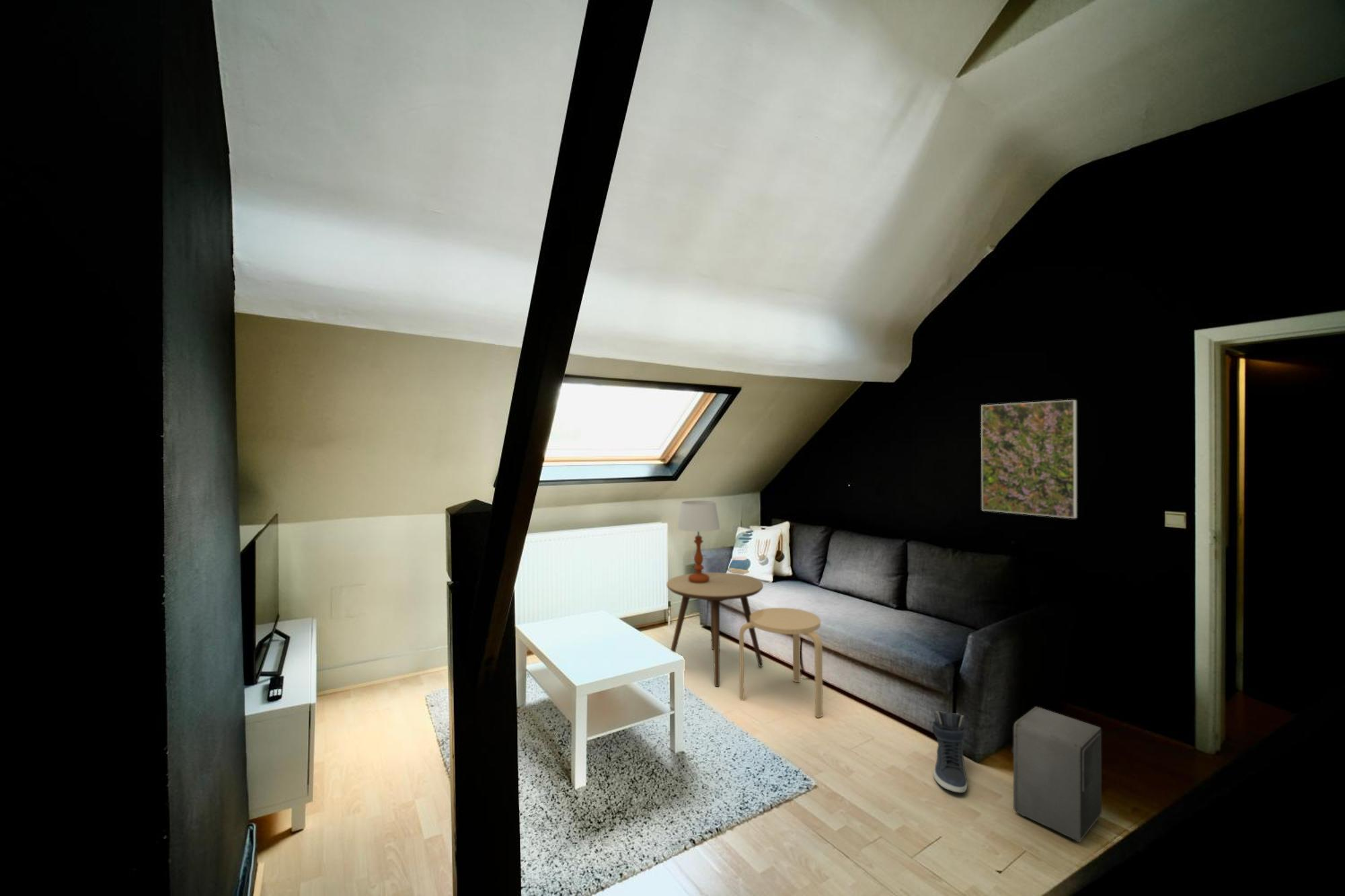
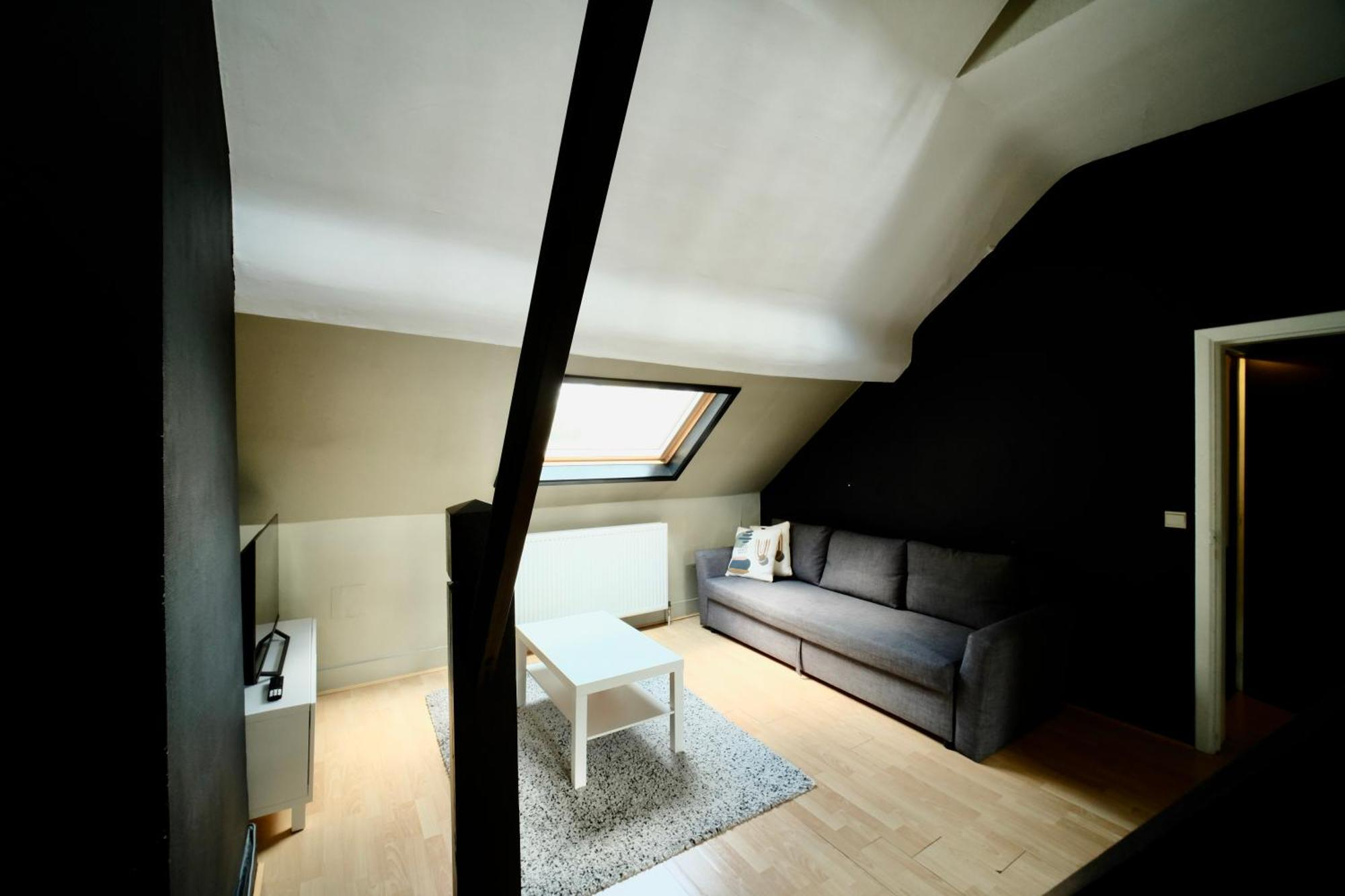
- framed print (1026, 458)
- sneaker (951, 745)
- side table (715, 624)
- speaker (1053, 768)
- table lamp (698, 541)
- stool (793, 659)
